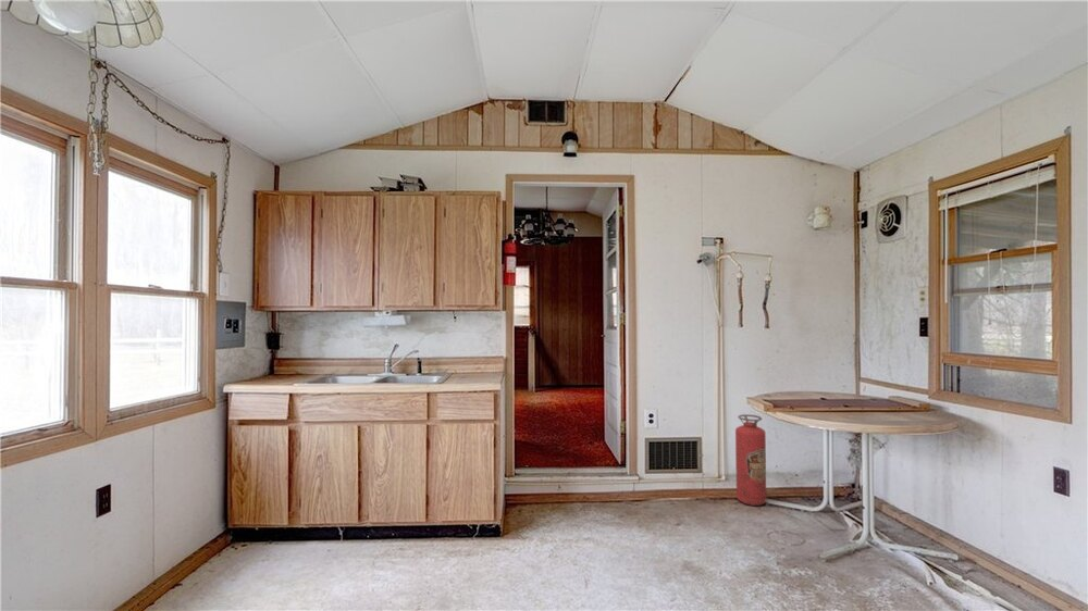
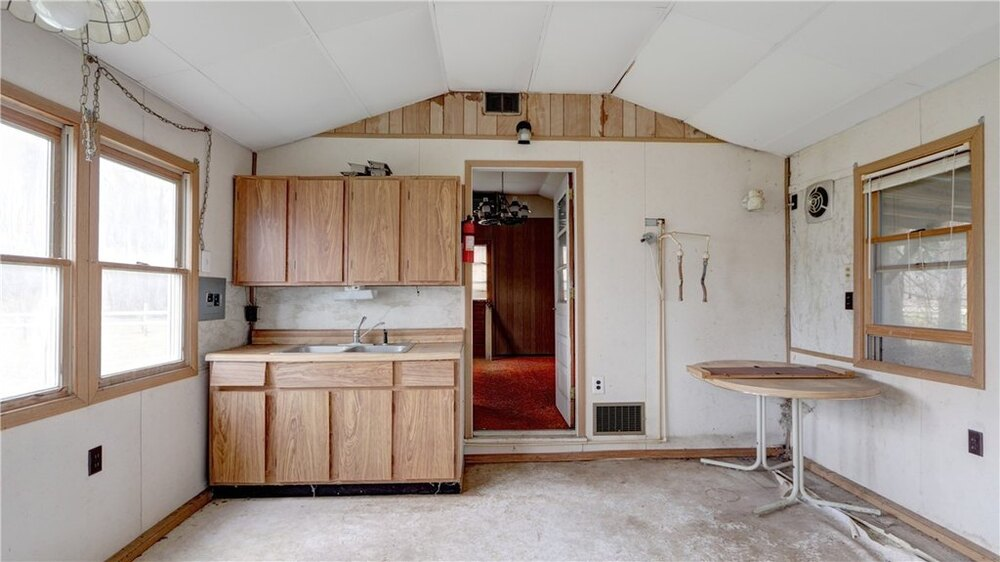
- fire extinguisher (751, 459)
